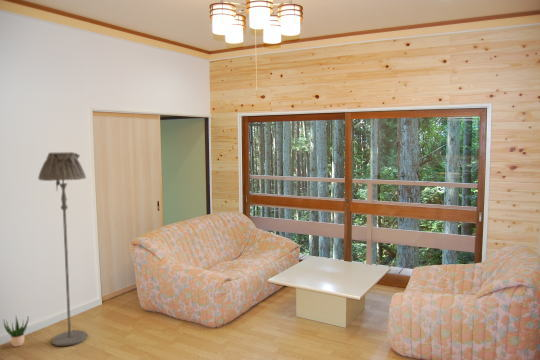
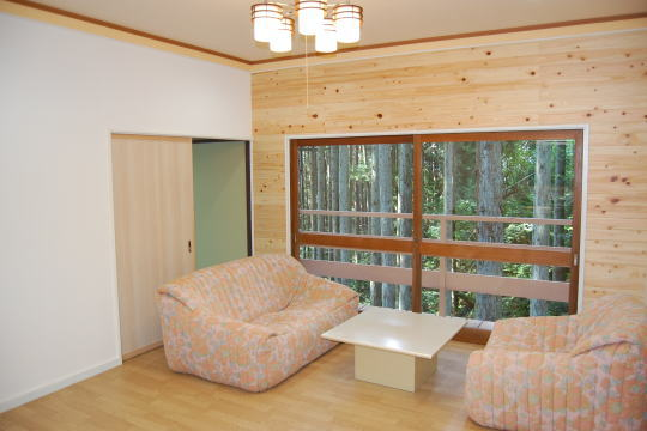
- potted plant (16, 329)
- floor lamp (65, 247)
